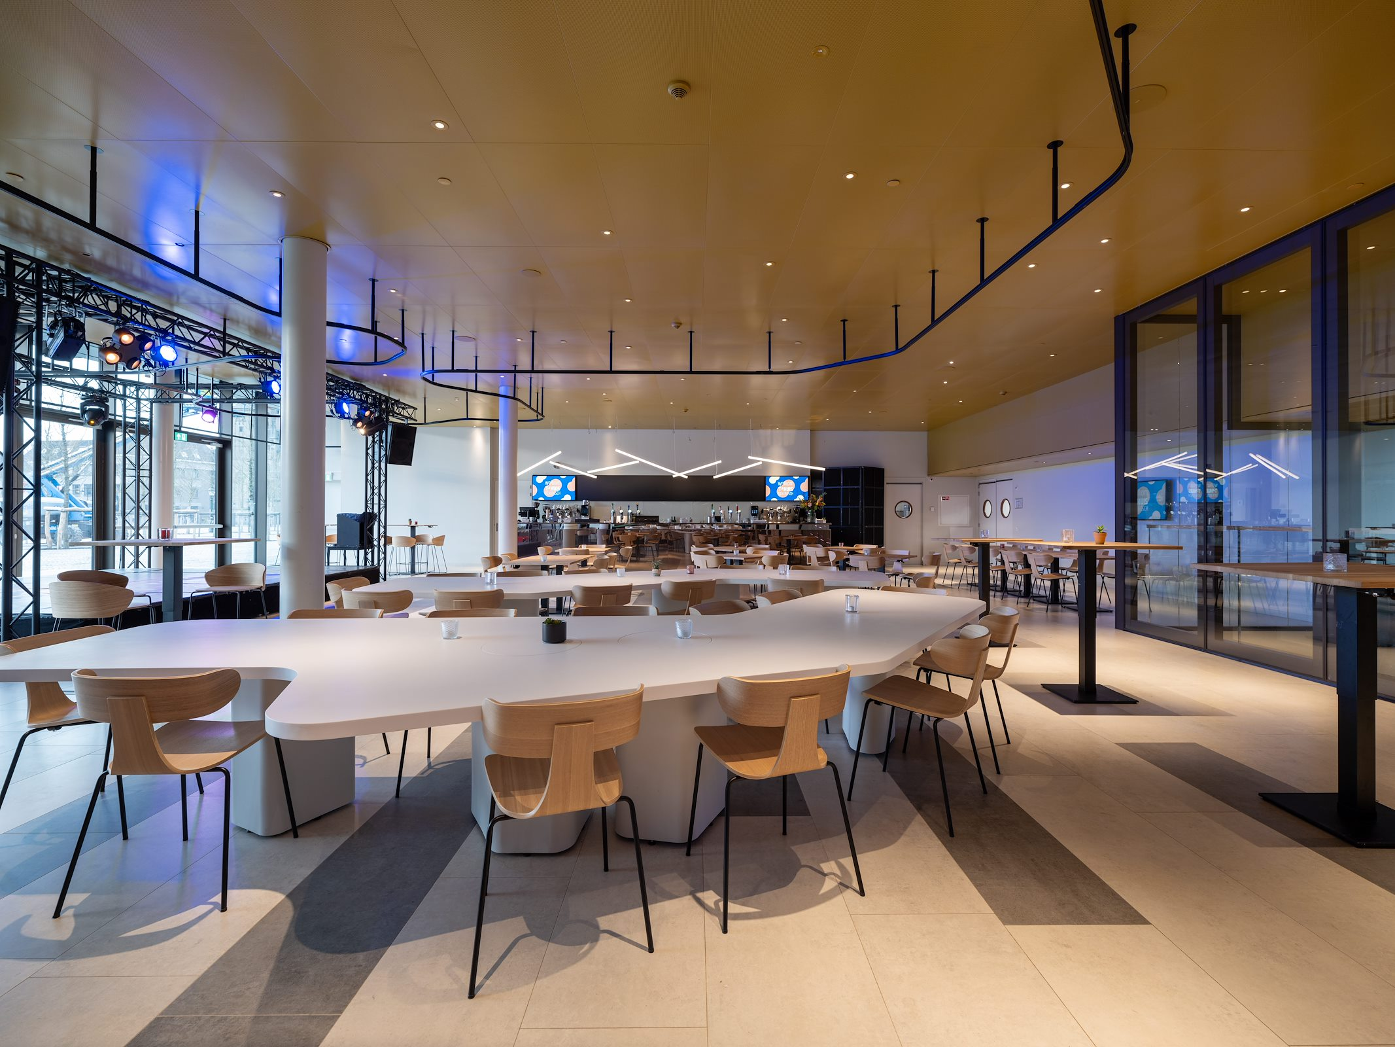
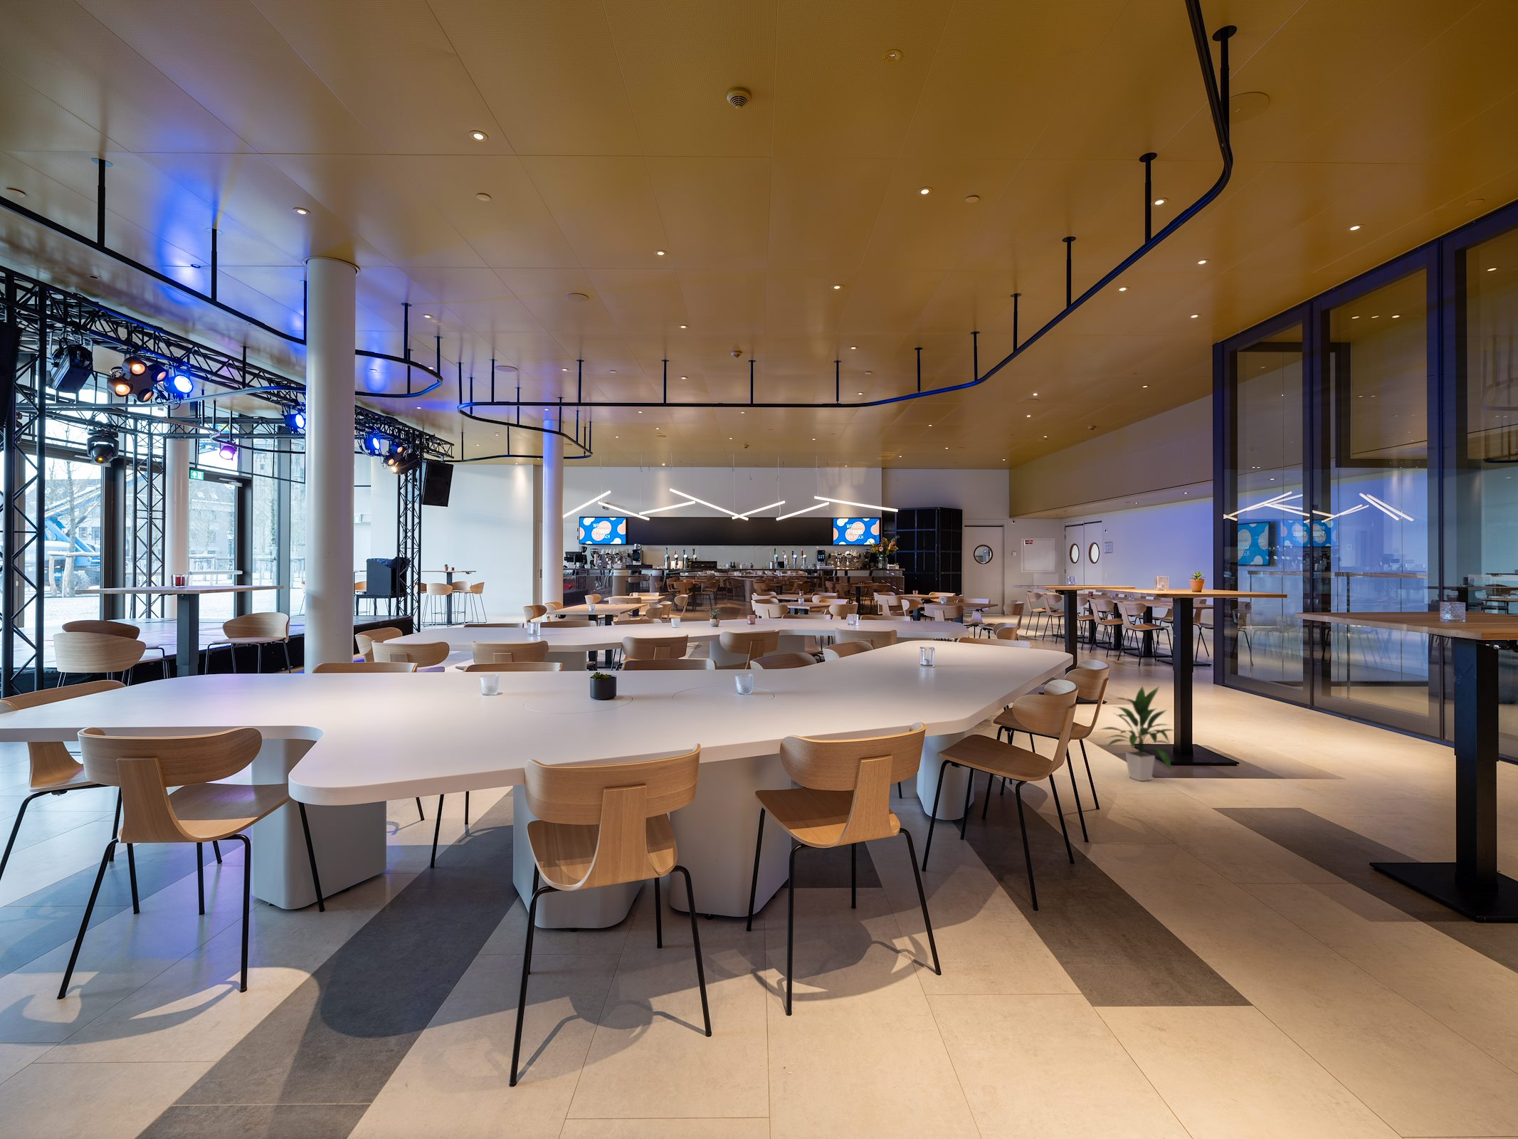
+ indoor plant (1141, 732)
